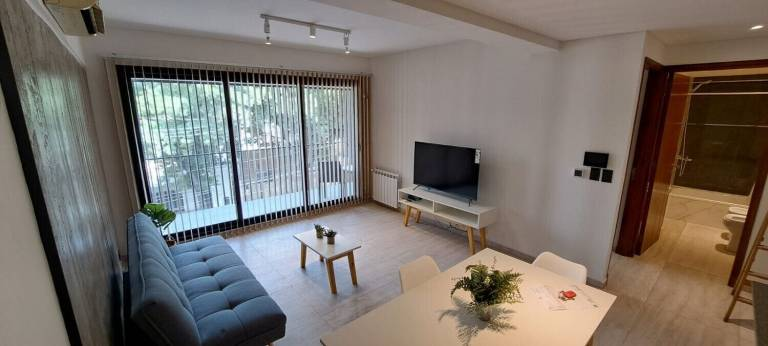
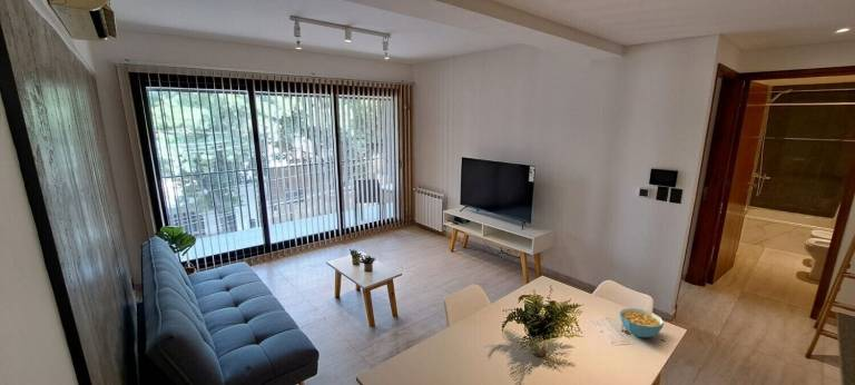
+ cereal bowl (640, 325)
